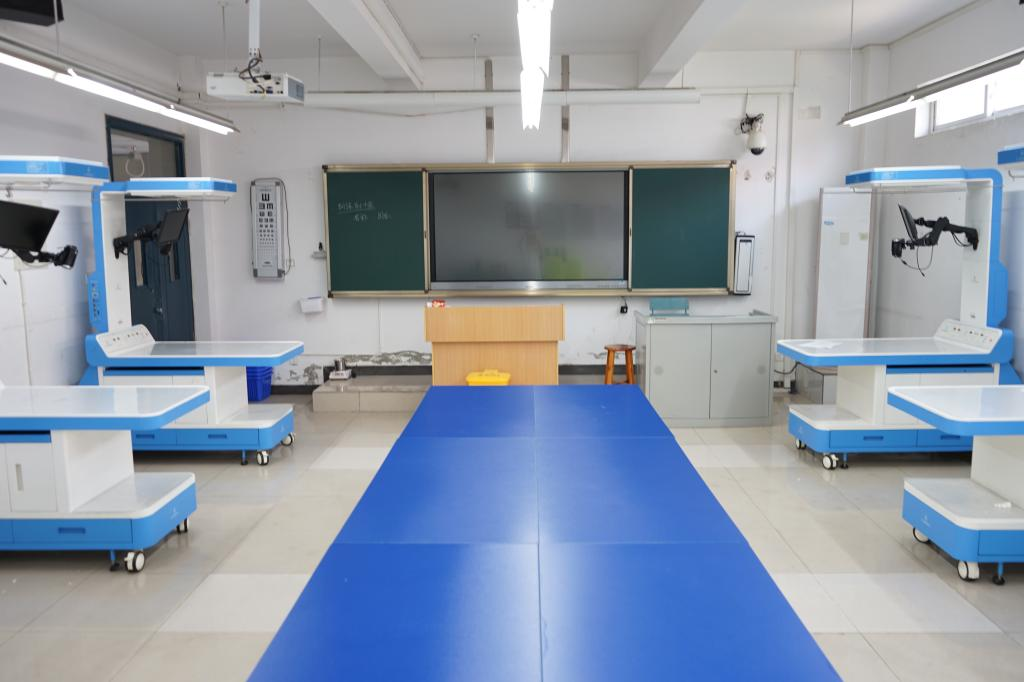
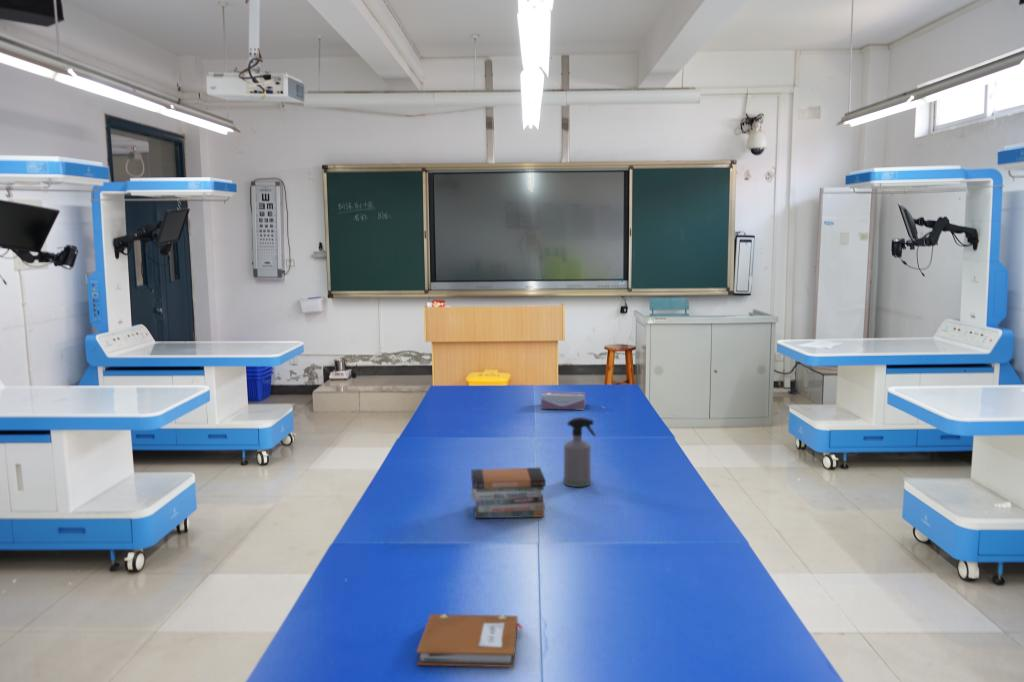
+ notebook (472, 638)
+ book stack (507, 492)
+ tissue box (563, 399)
+ spray bottle (579, 450)
